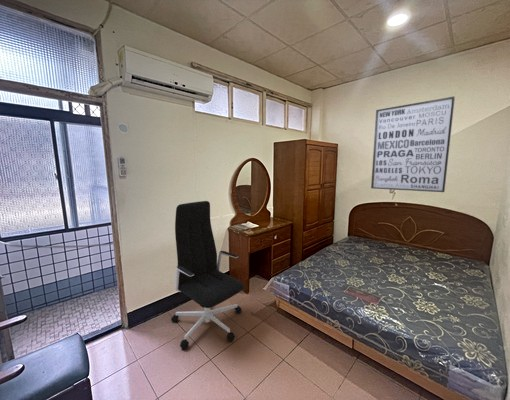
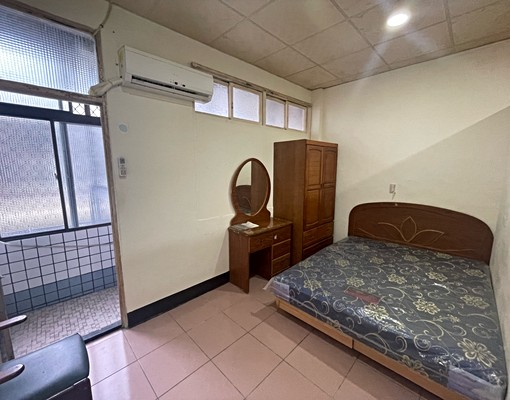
- wall art (407, 148)
- office chair (207, 266)
